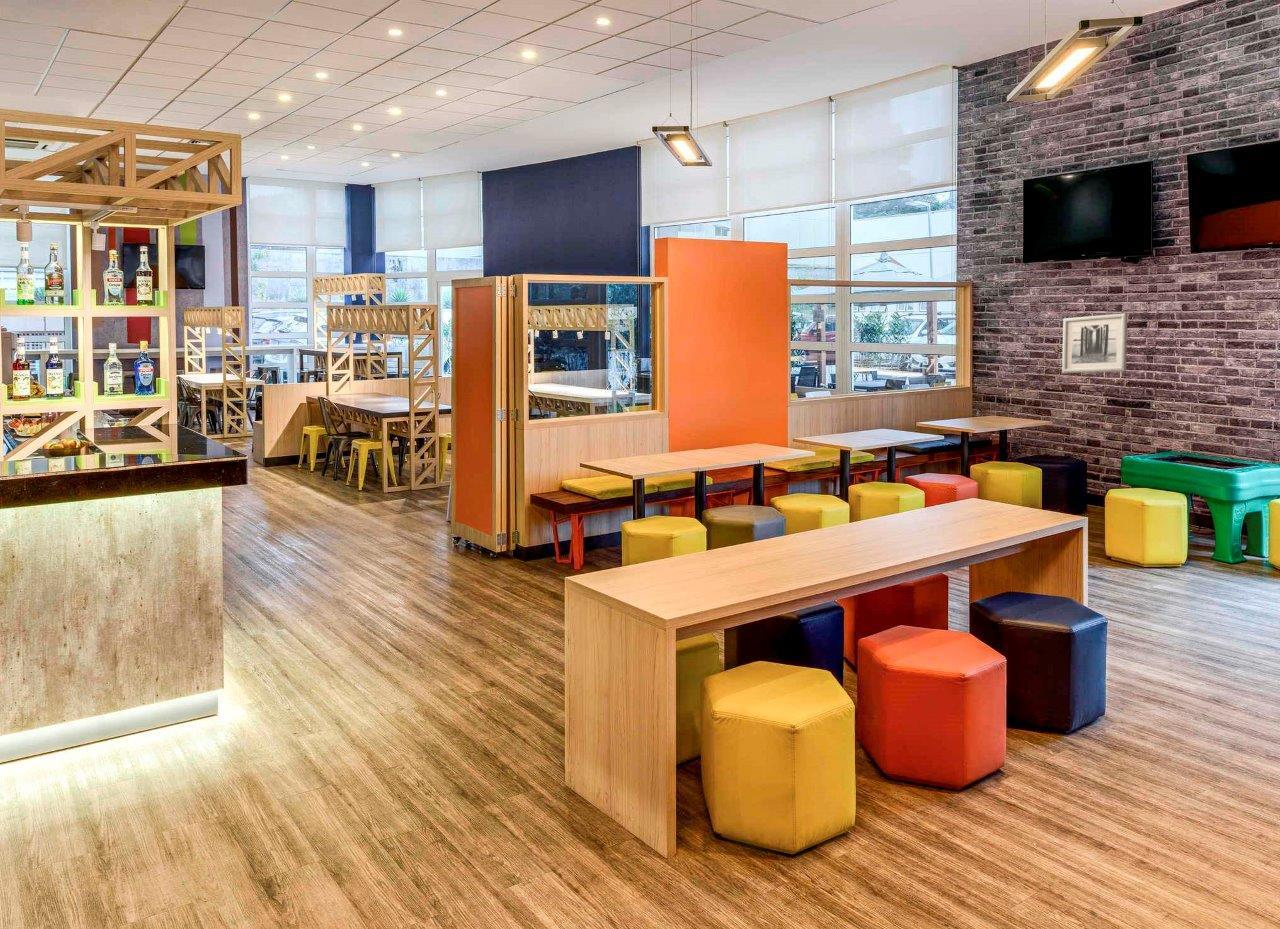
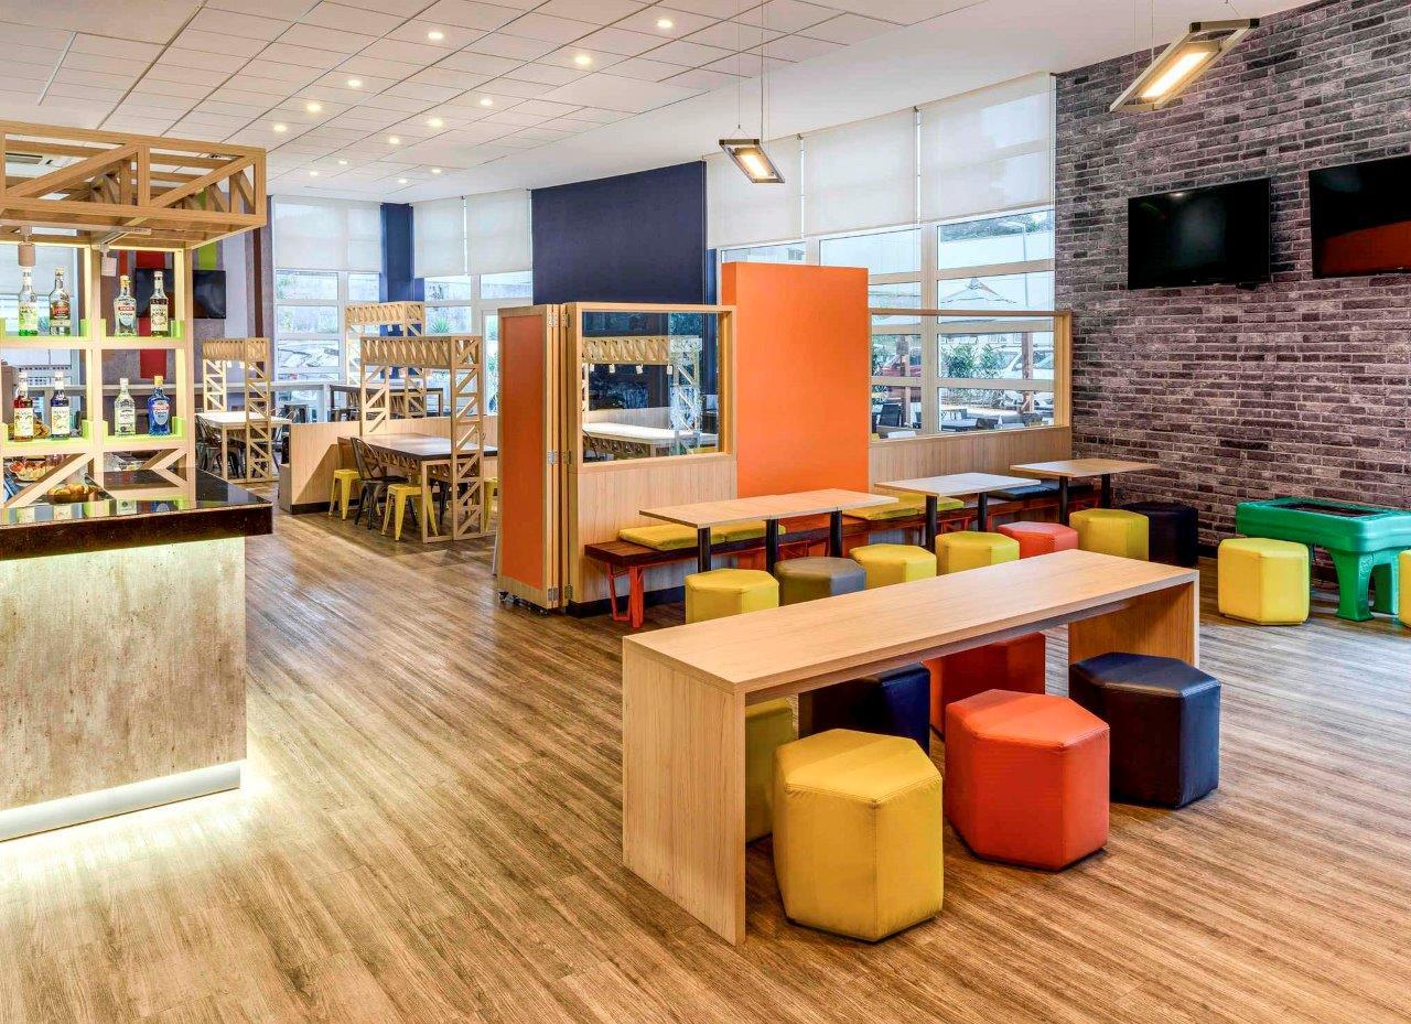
- wall art (1093, 344)
